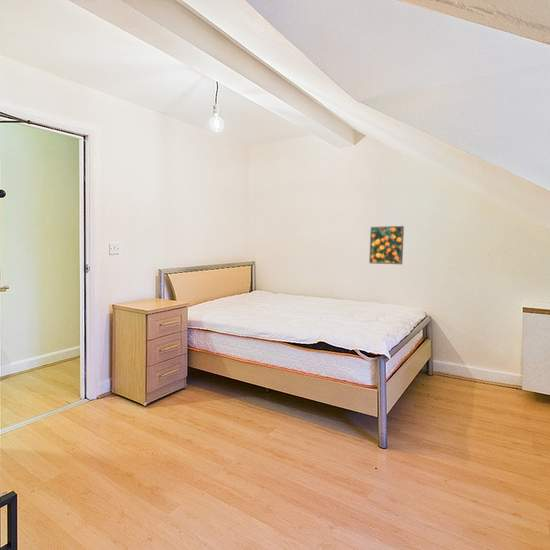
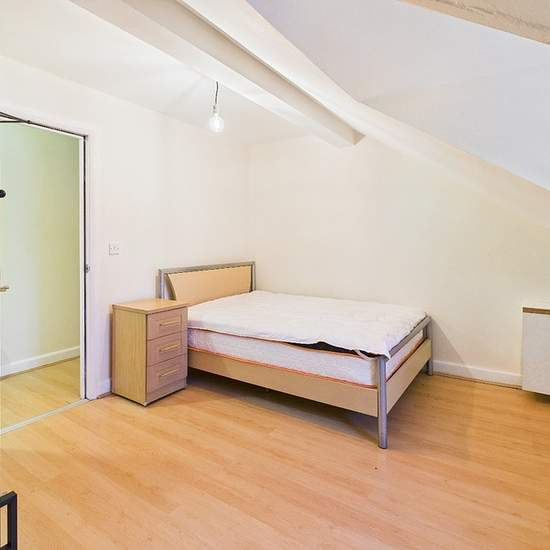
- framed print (386, 245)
